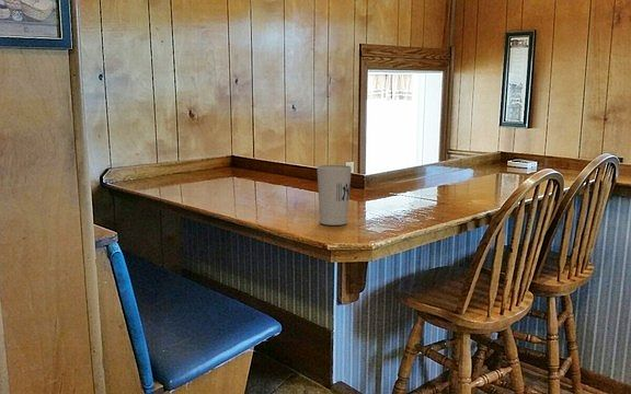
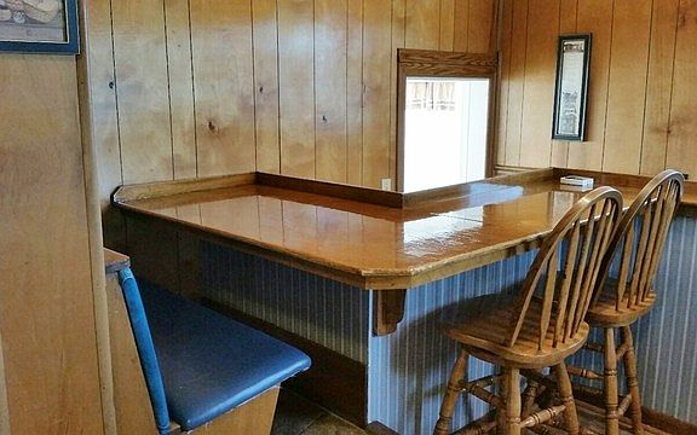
- cup (333, 195)
